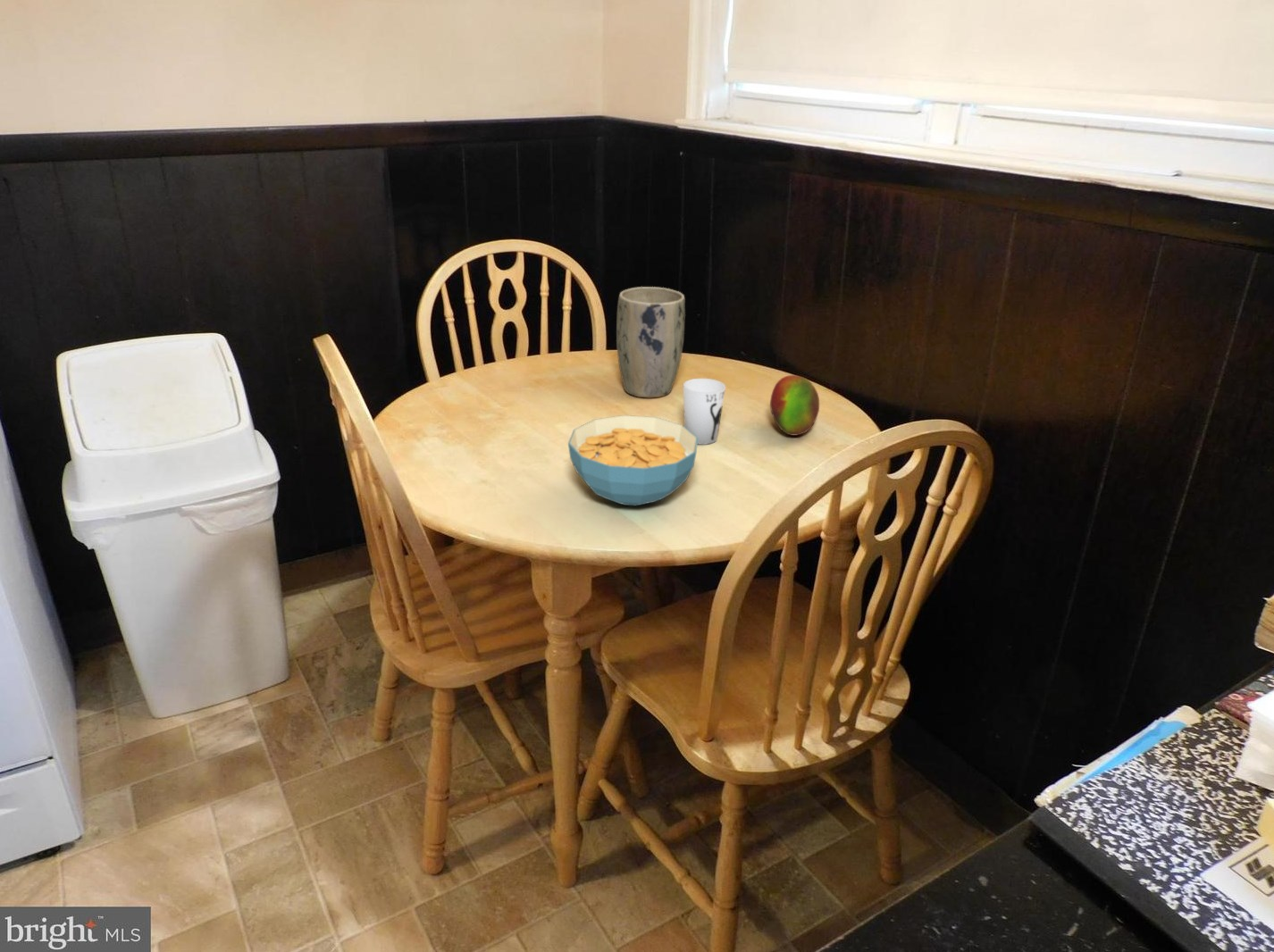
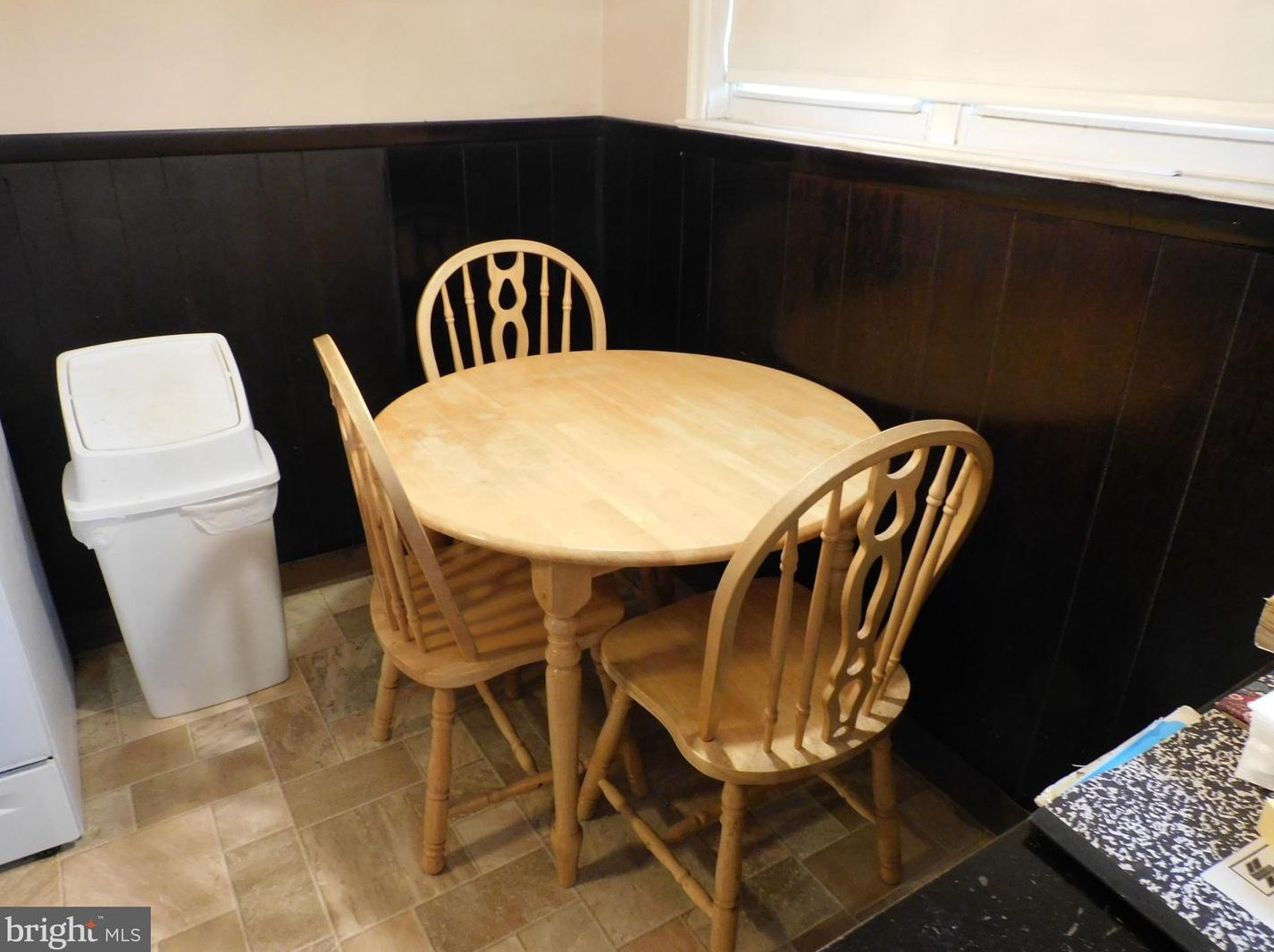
- cup (702, 412)
- cereal bowl (633, 469)
- fruit (794, 405)
- plant pot (650, 343)
